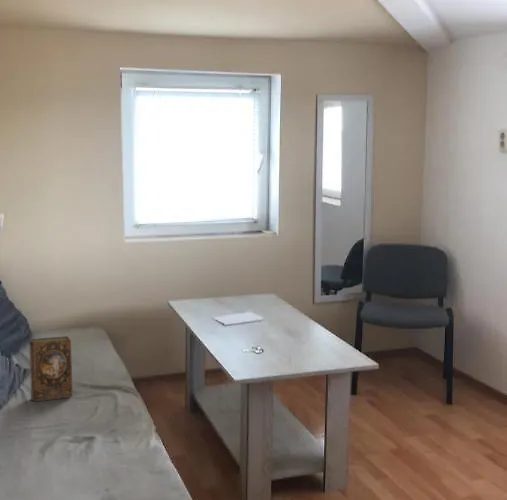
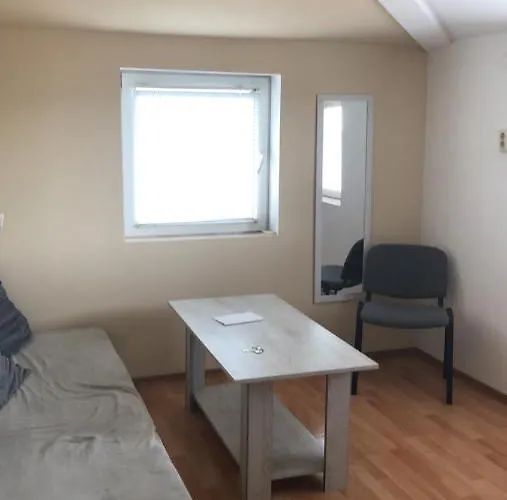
- book (50, 368)
